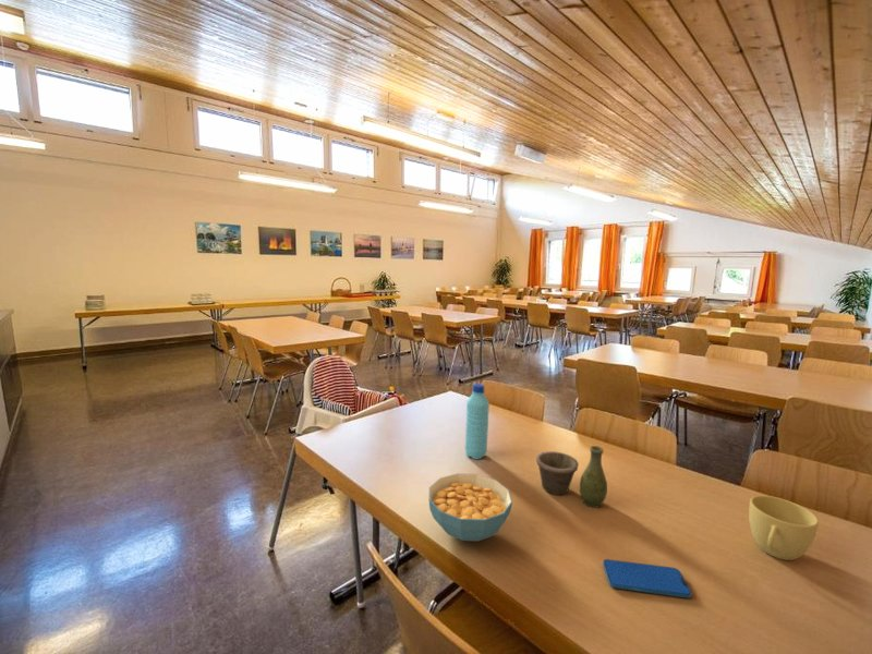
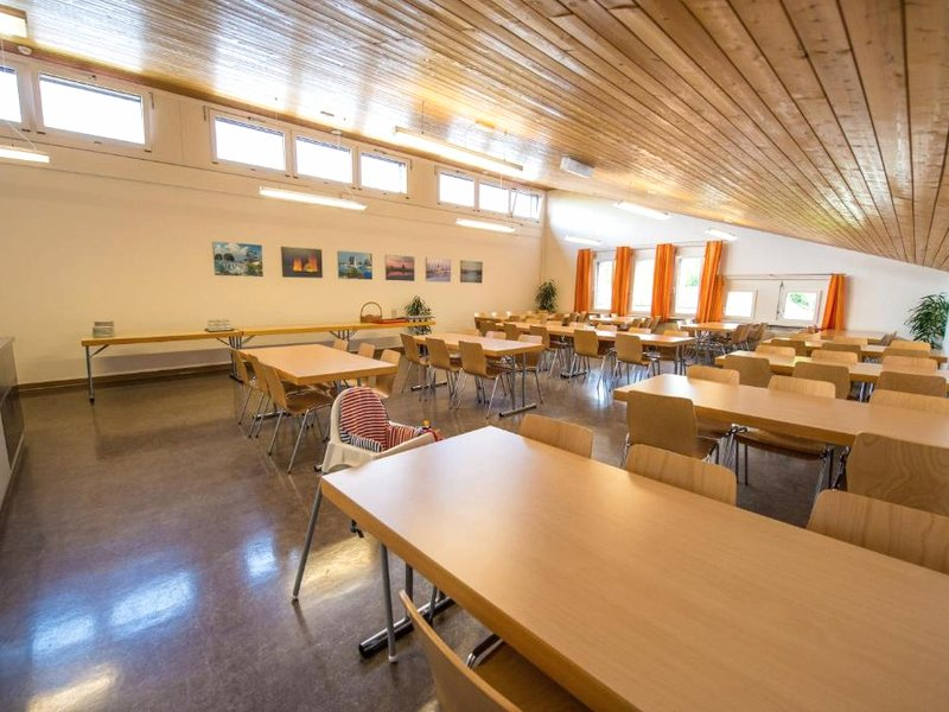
- smartphone (644, 577)
- cereal bowl (469, 512)
- water bottle (476, 421)
- cup (777, 532)
- vase (570, 468)
